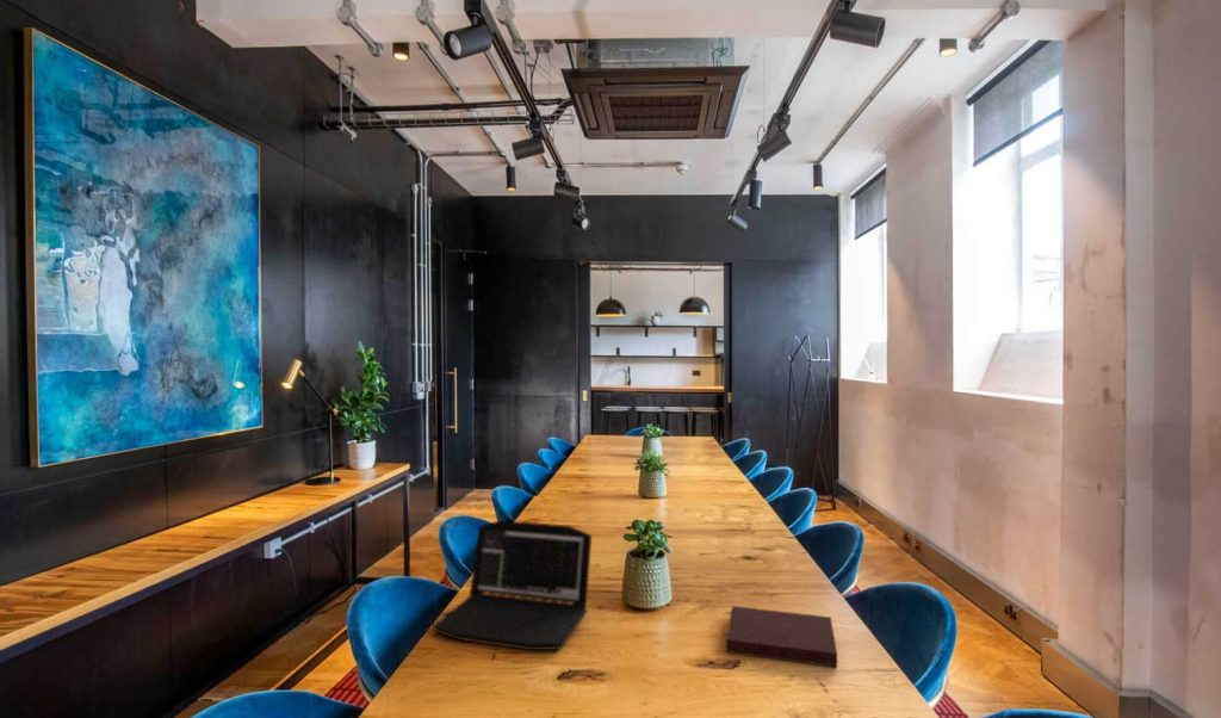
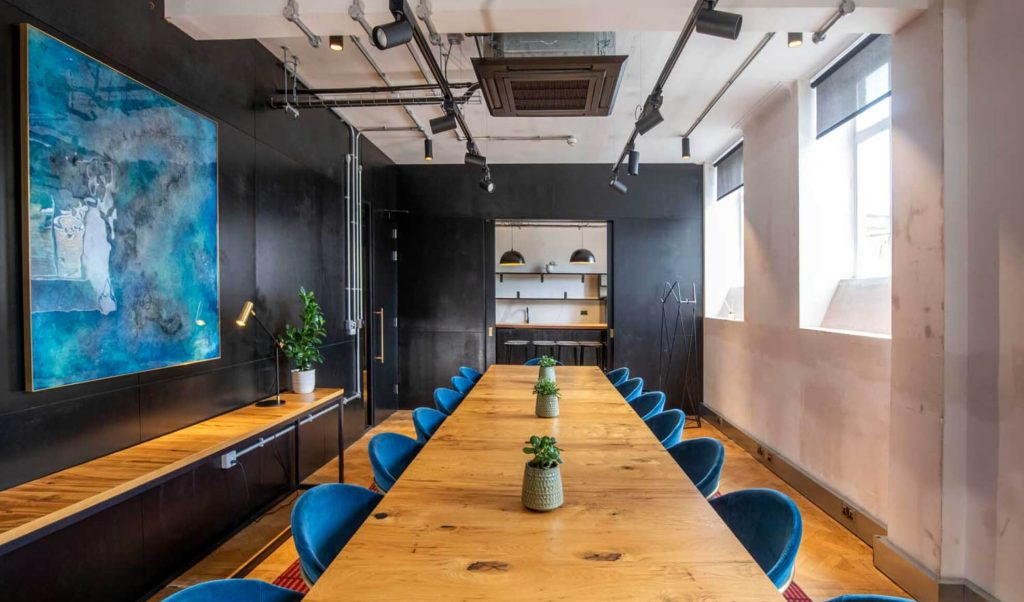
- laptop (514, 578)
- notebook (780, 633)
